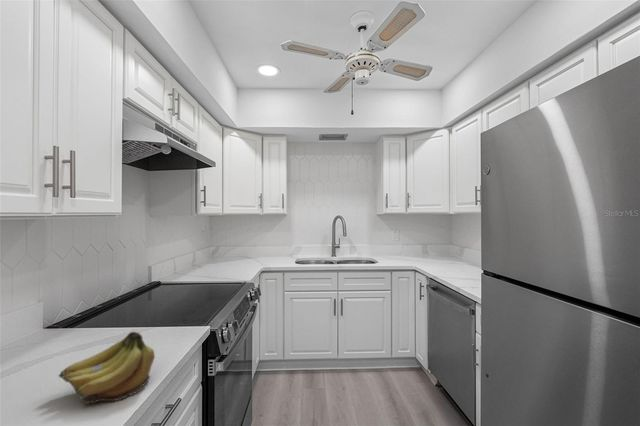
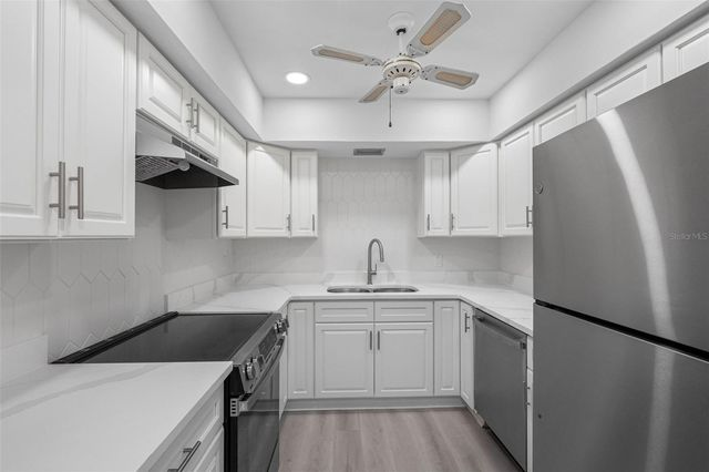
- fruit (107, 363)
